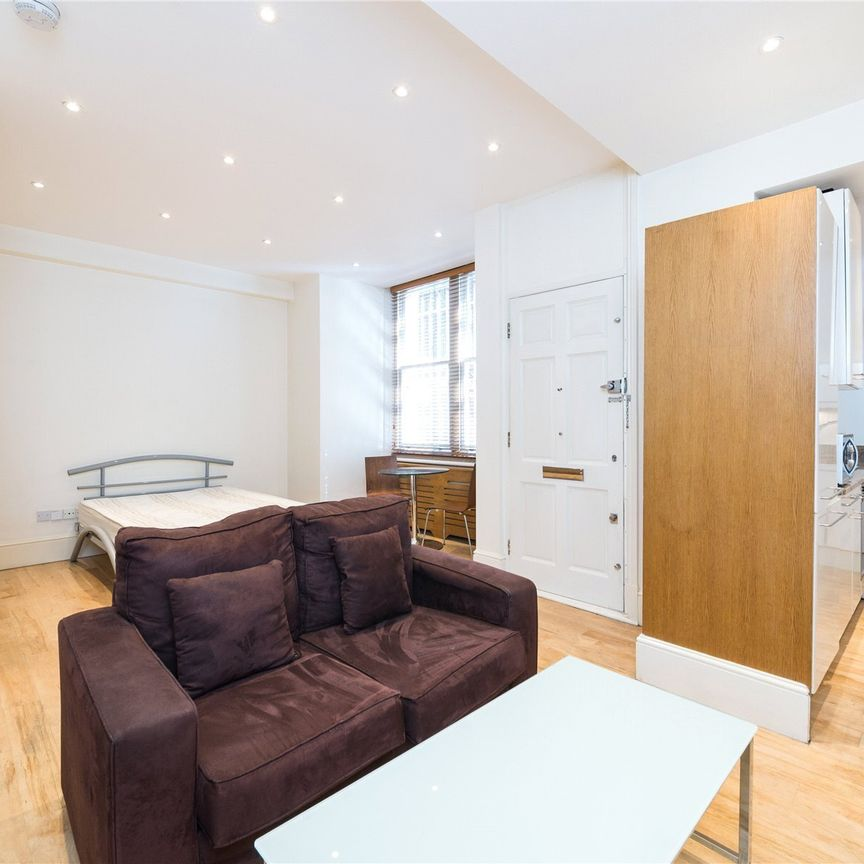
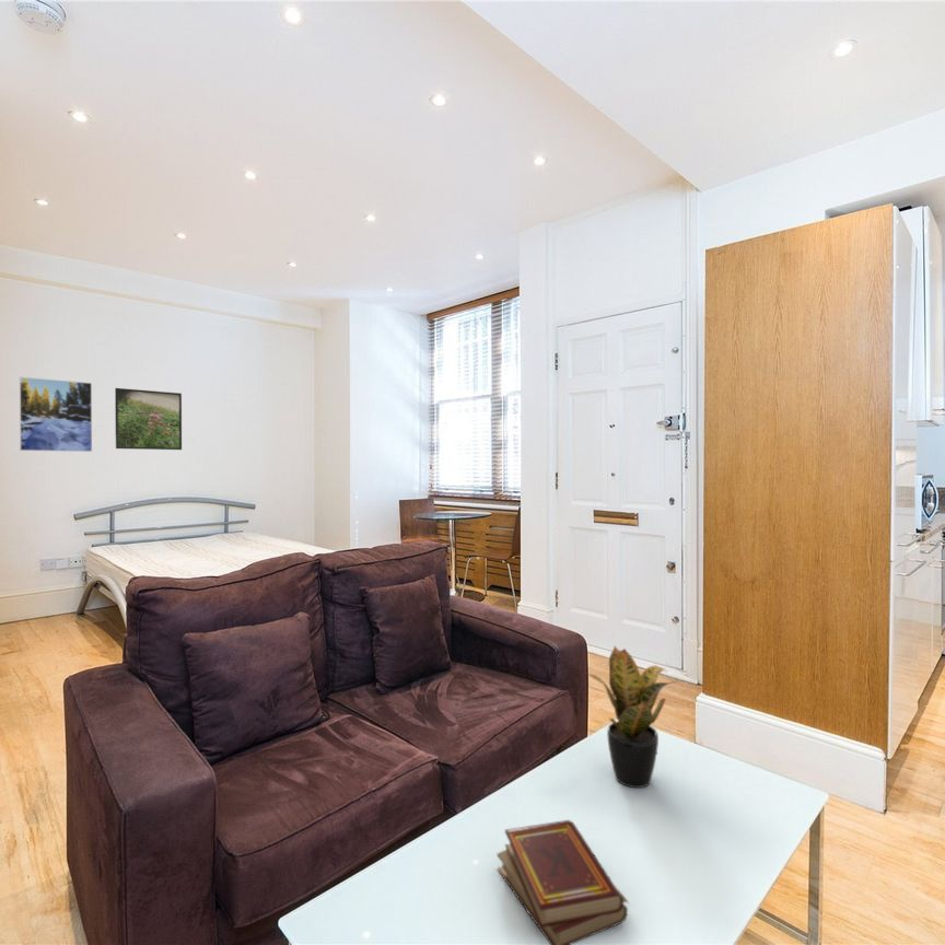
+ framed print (57, 416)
+ potted plant (635, 709)
+ book set (558, 873)
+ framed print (149, 420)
